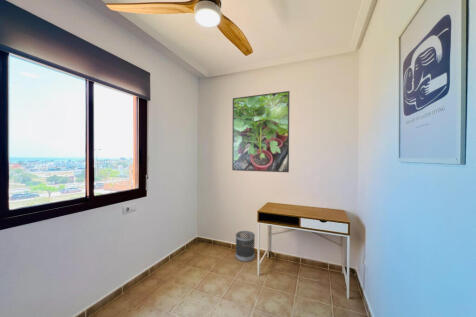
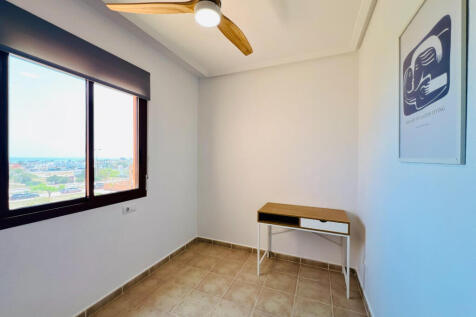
- wastebasket (245, 245)
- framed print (259, 133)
